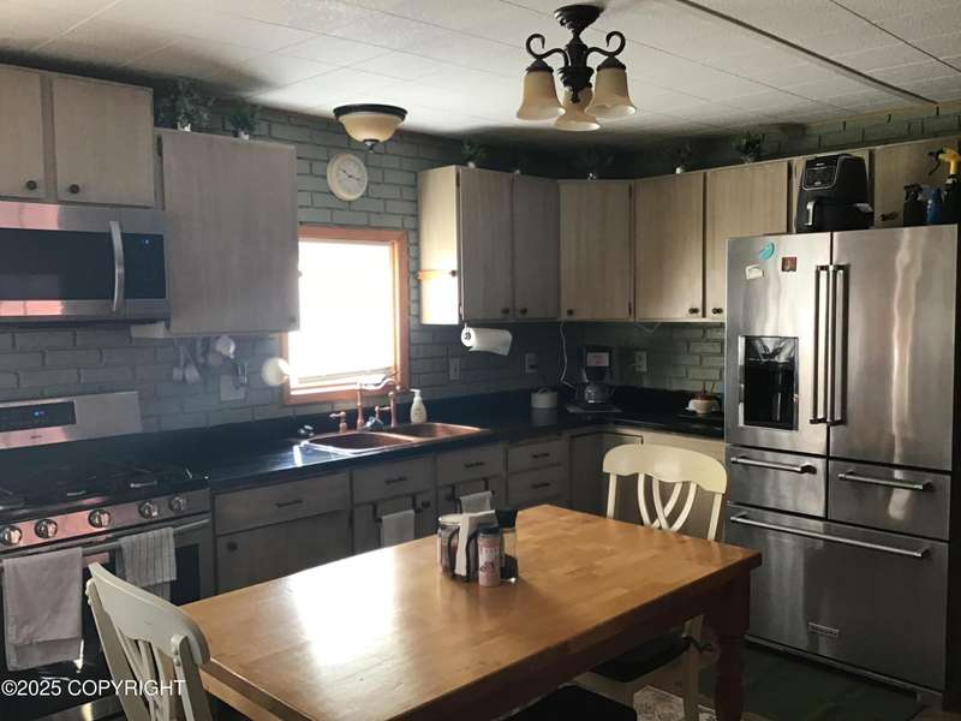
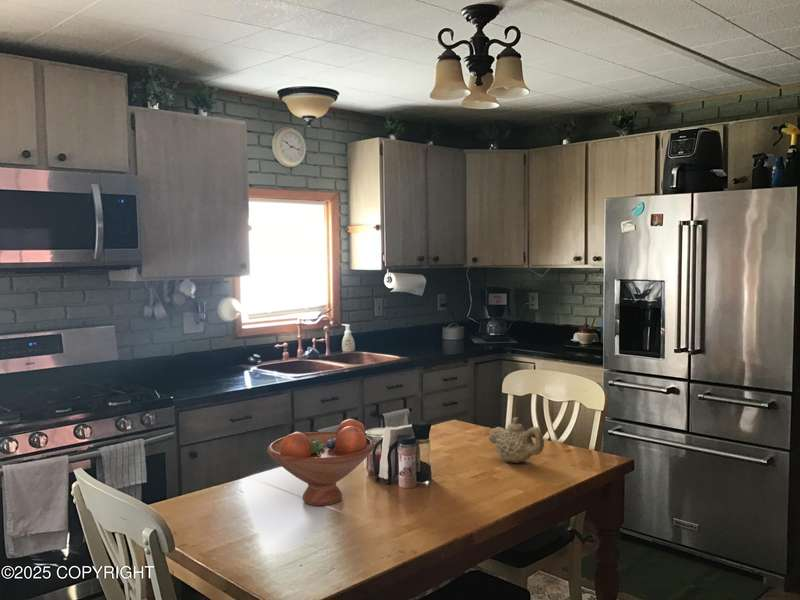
+ fruit bowl (321, 461)
+ teapot (516, 439)
